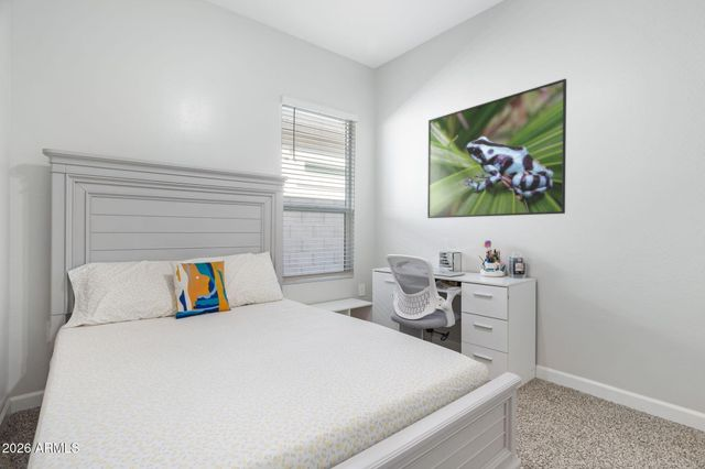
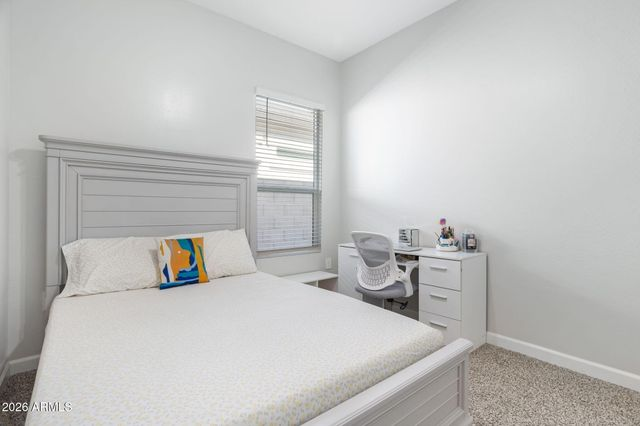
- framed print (486, 159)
